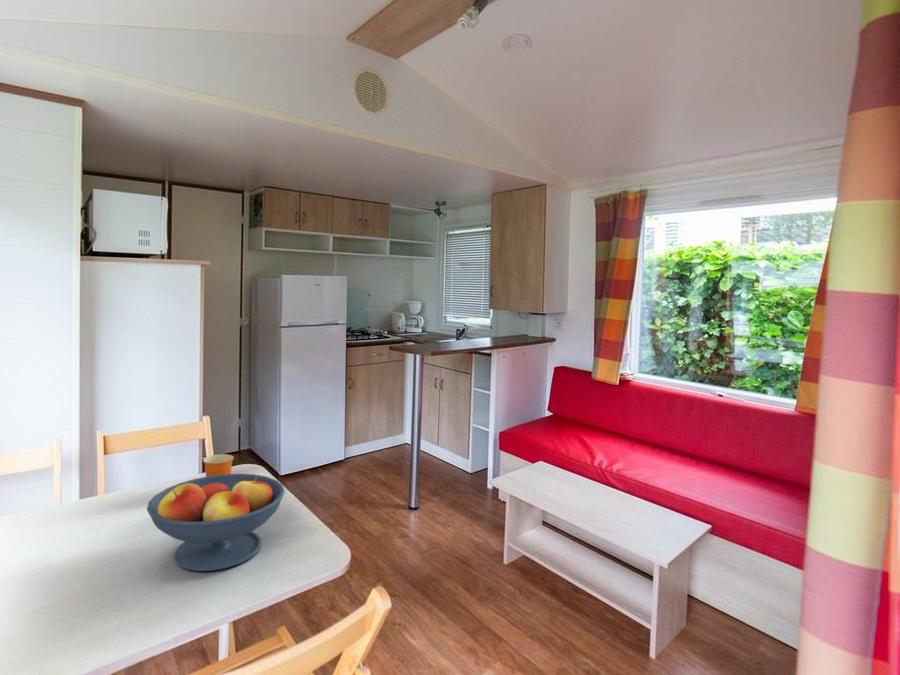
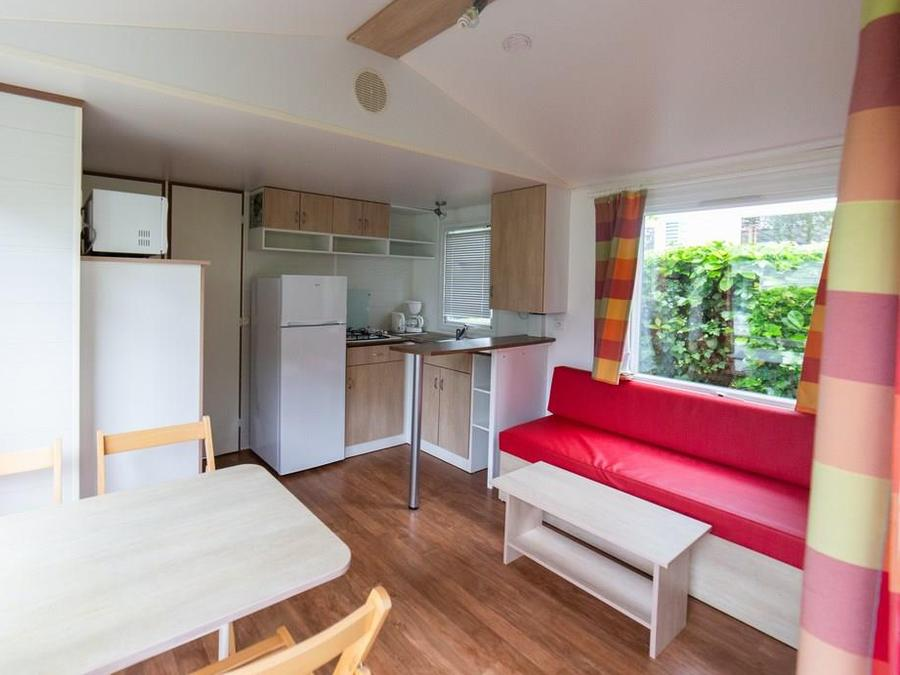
- fruit bowl (219, 513)
- mug (217, 472)
